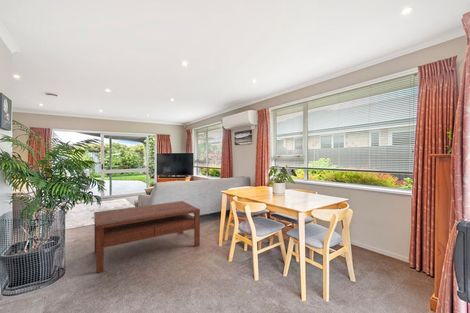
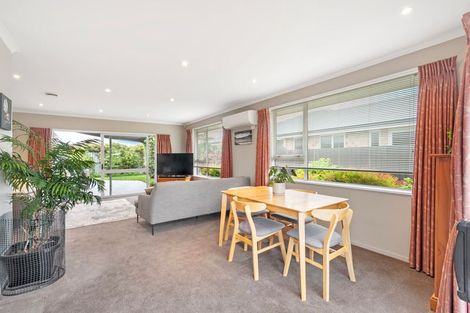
- coffee table (148, 229)
